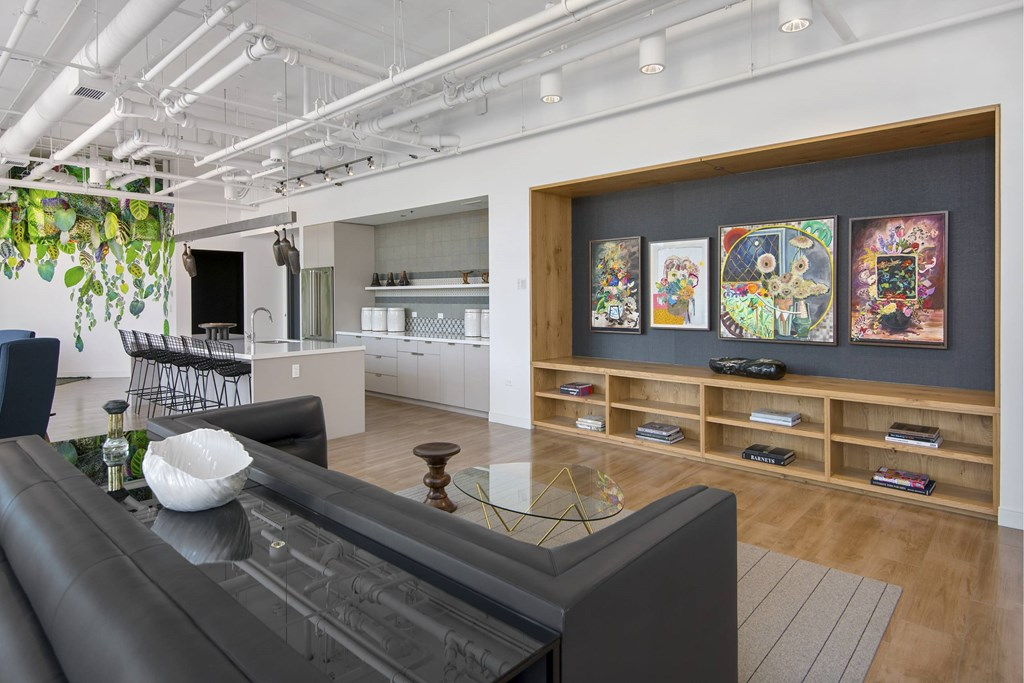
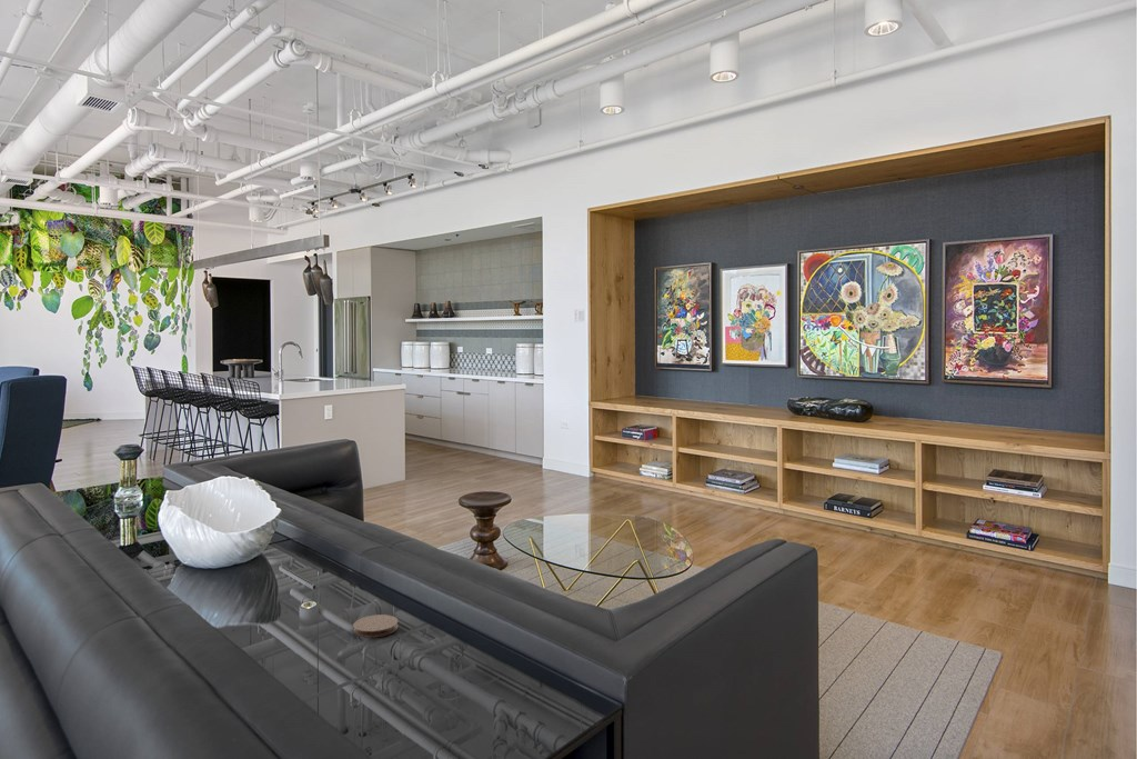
+ coaster (375, 626)
